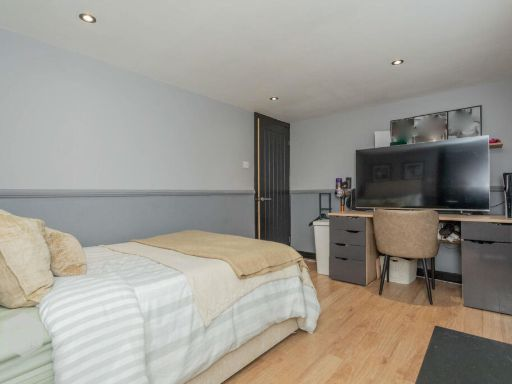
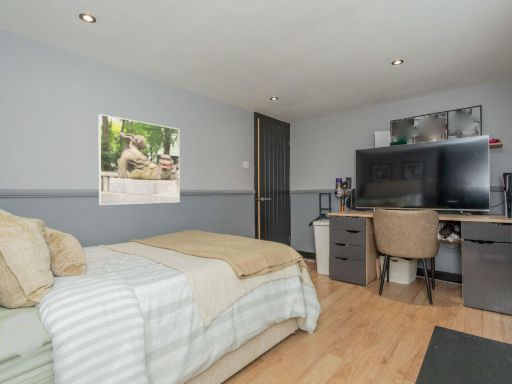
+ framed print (143, 163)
